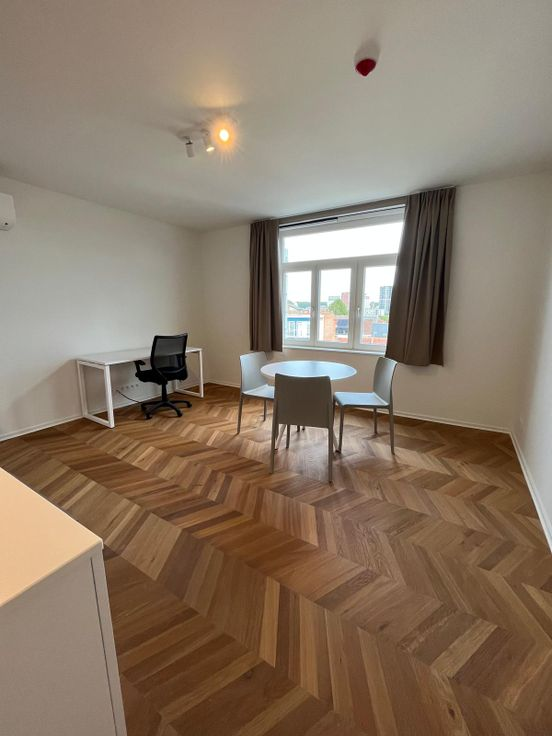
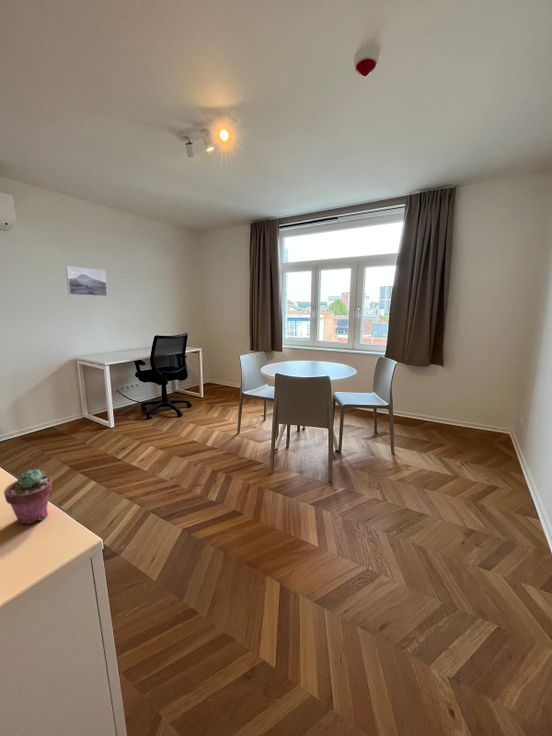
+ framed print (87, 282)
+ potted succulent (30, 494)
